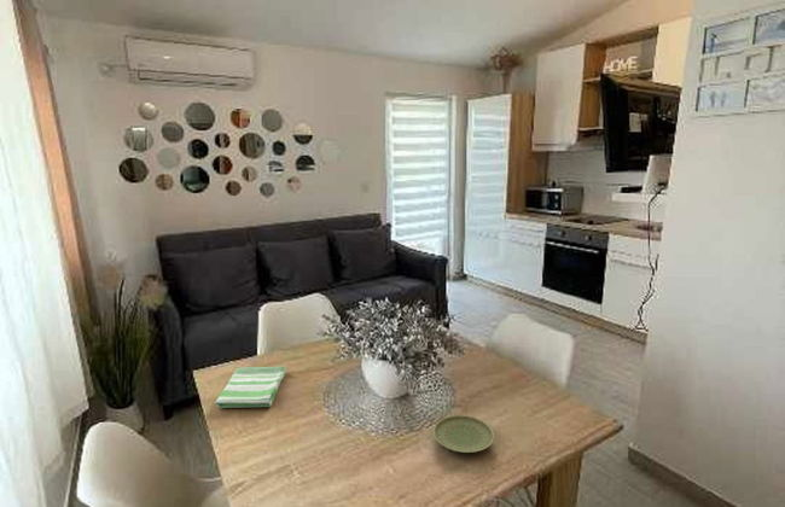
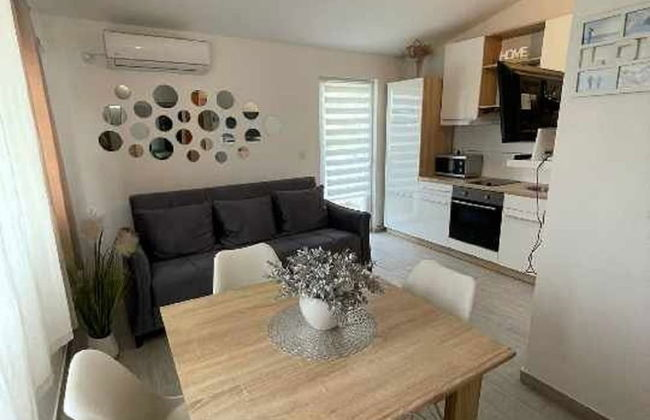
- dish towel (252, 385)
- plate (463, 435)
